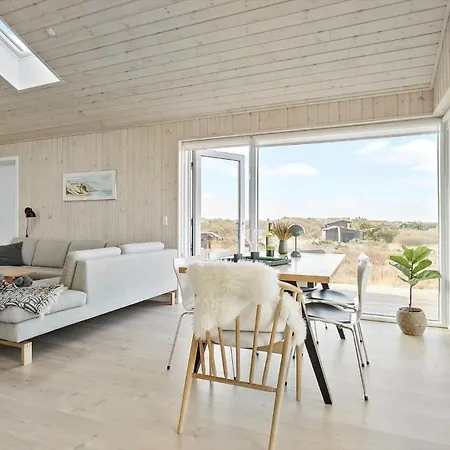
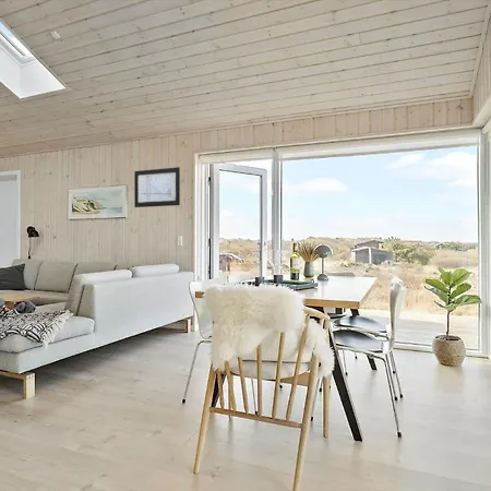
+ wall art (156, 188)
